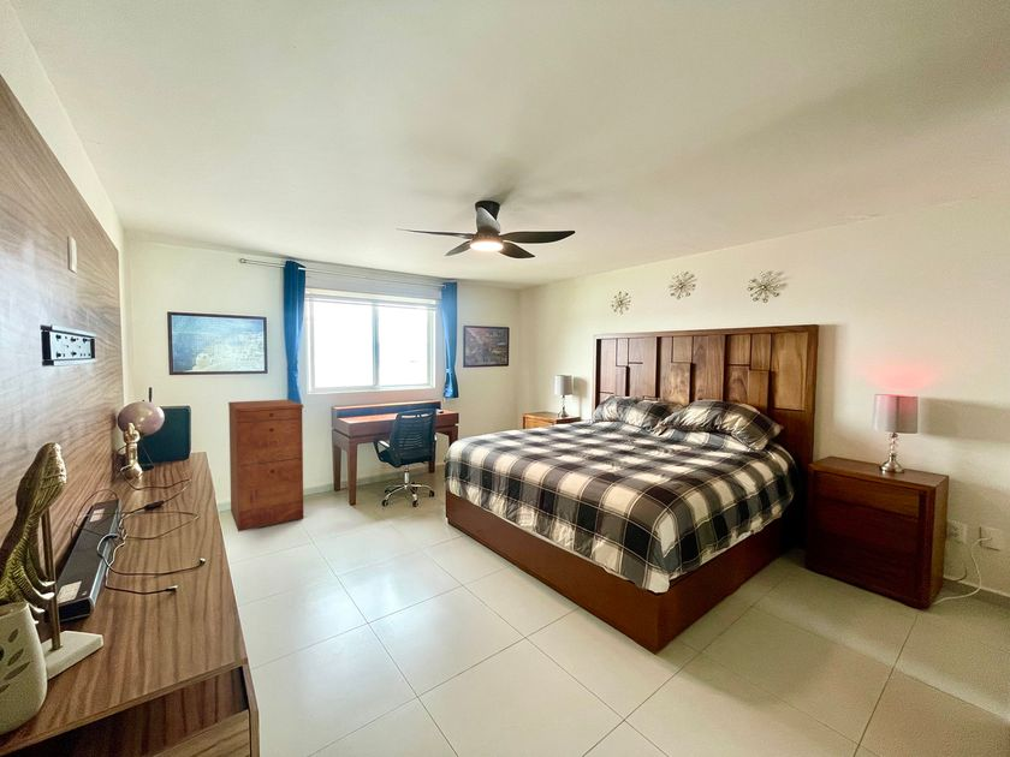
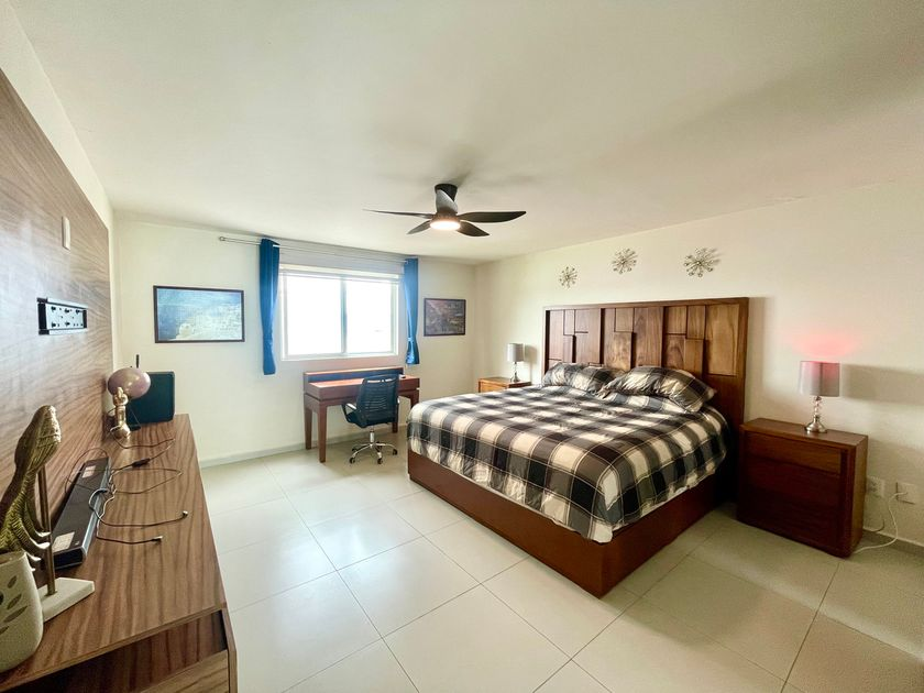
- filing cabinet (266, 459)
